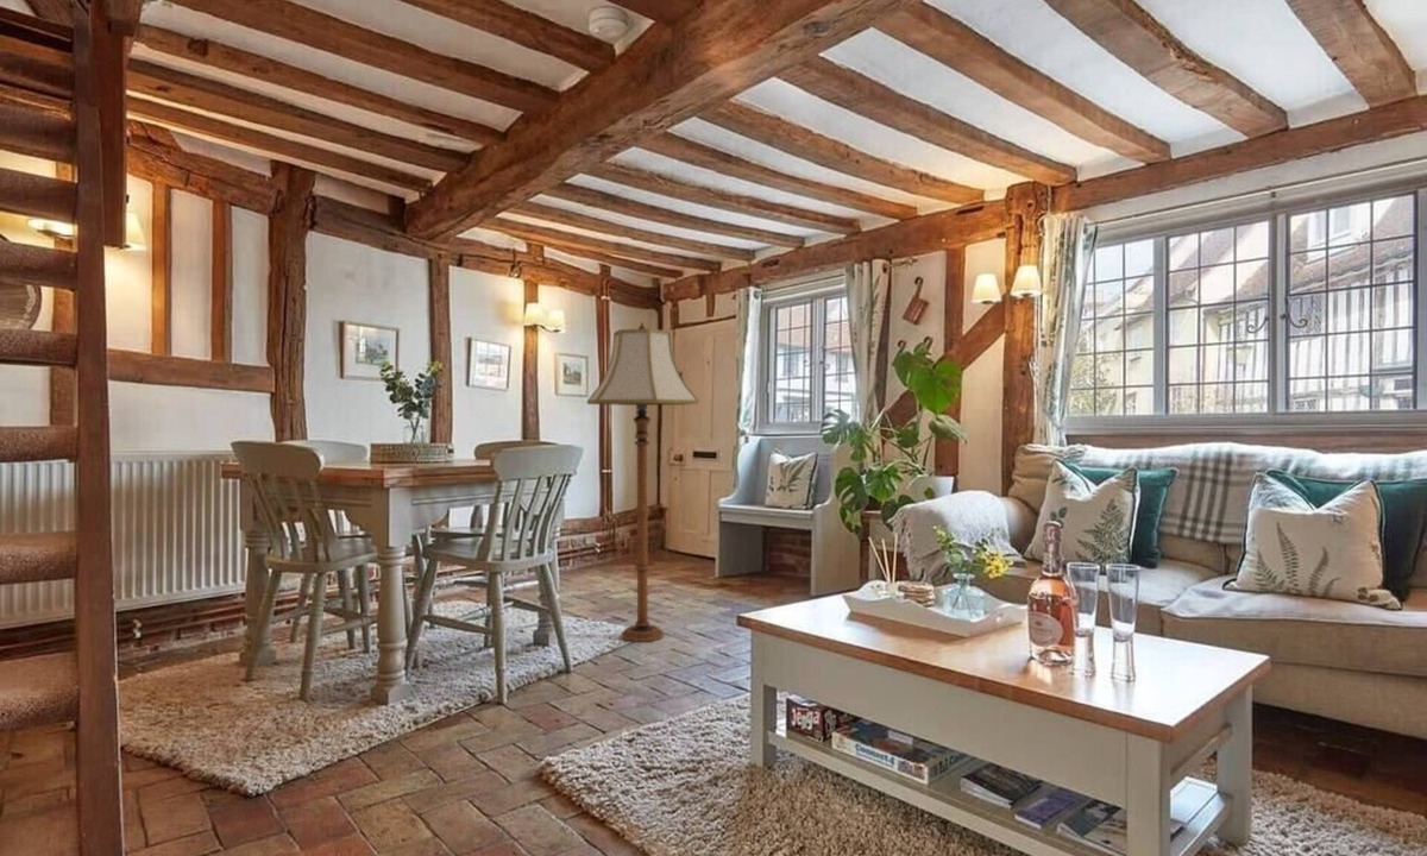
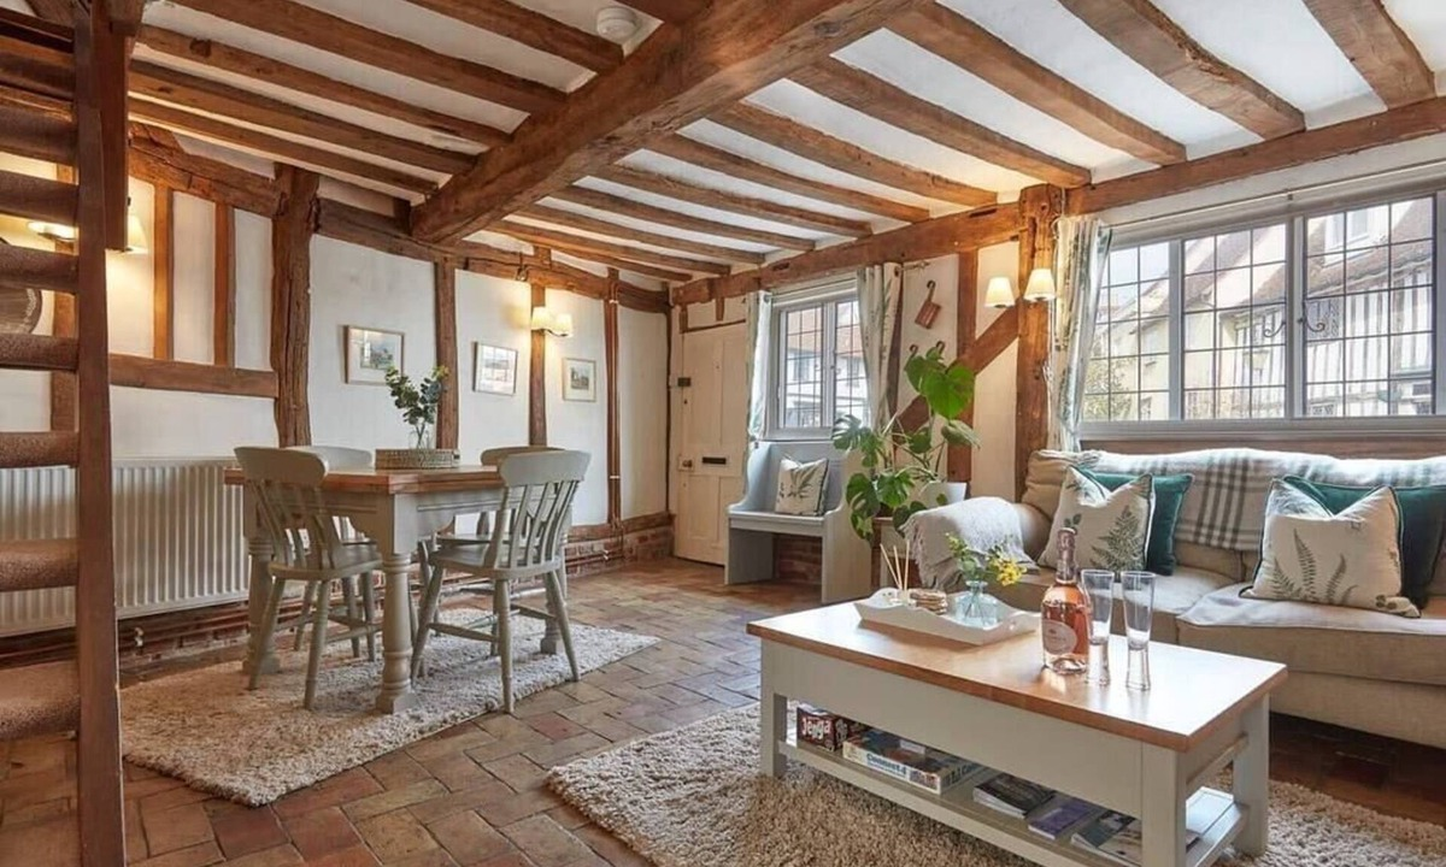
- floor lamp (642, 479)
